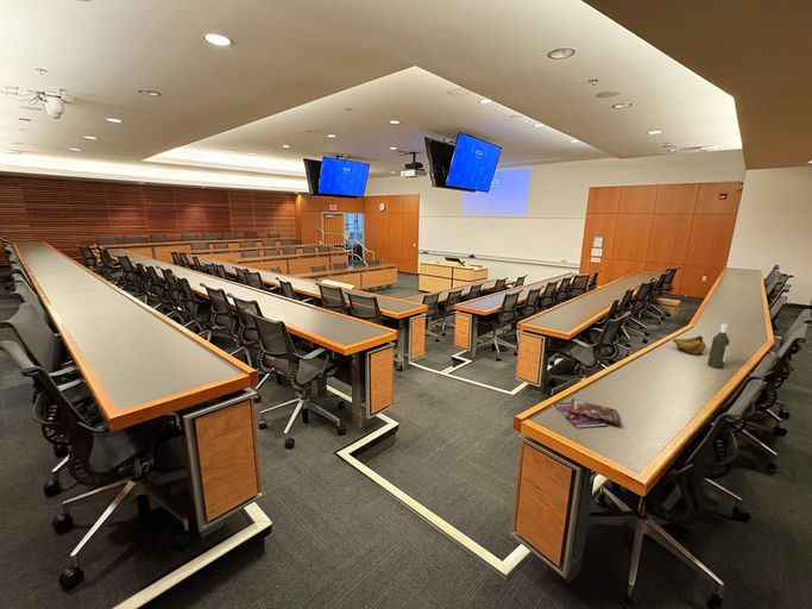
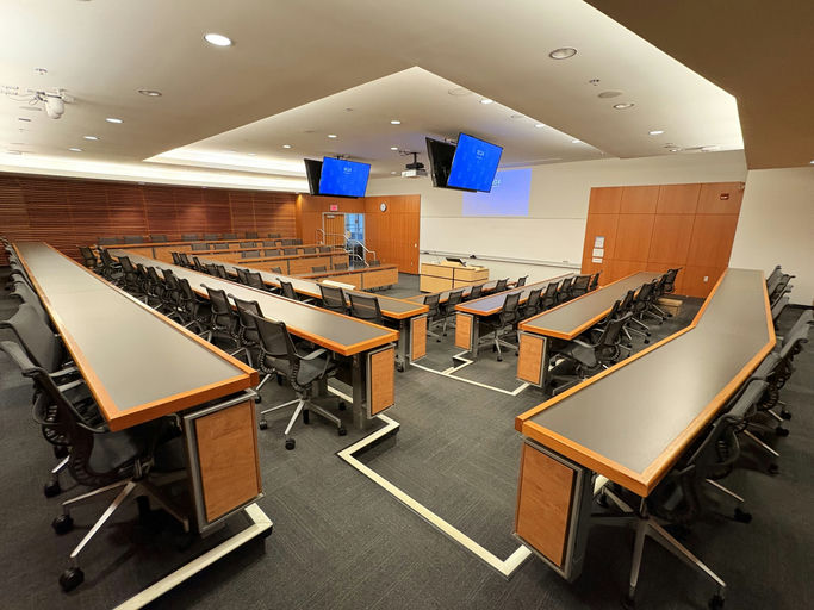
- bottle (719, 345)
- fruit (688, 343)
- booklet (584, 413)
